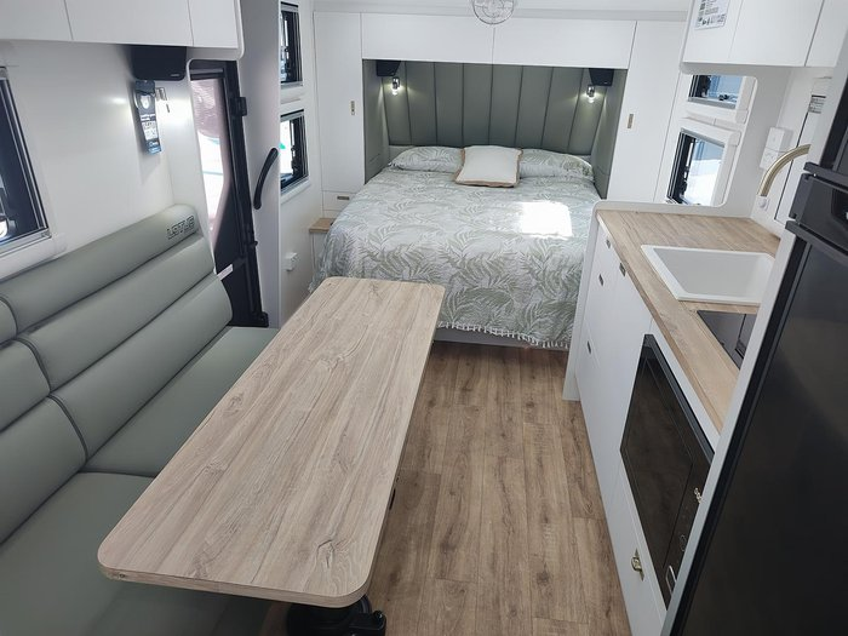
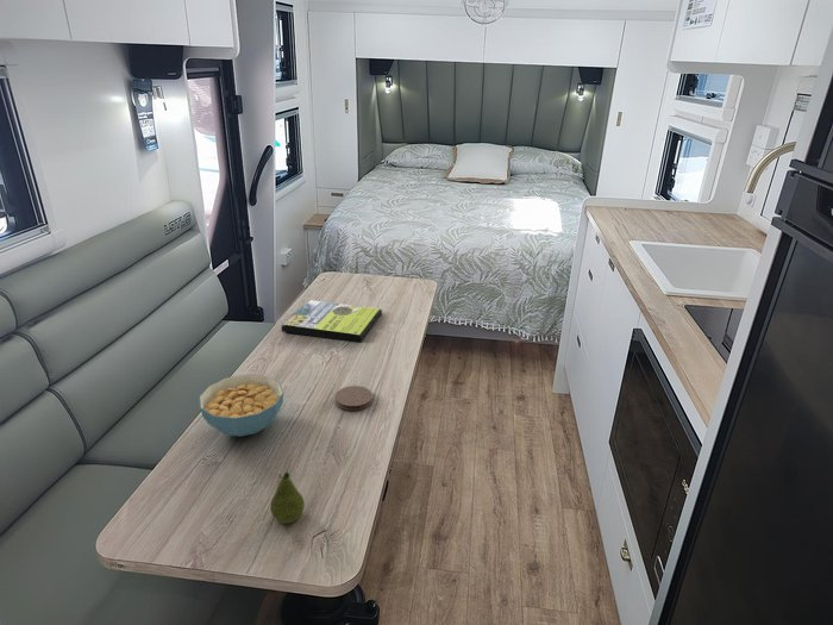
+ coaster (353, 398)
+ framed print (333, 319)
+ cereal bowl (243, 411)
+ fruit (286, 495)
